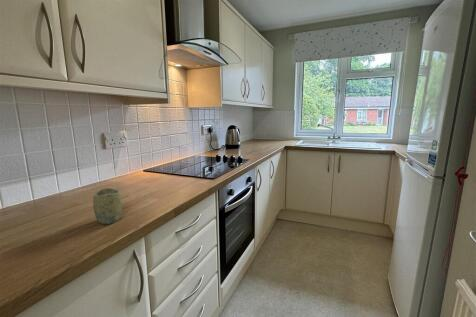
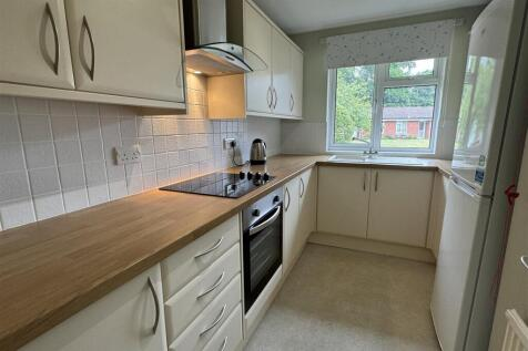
- cup (108, 205)
